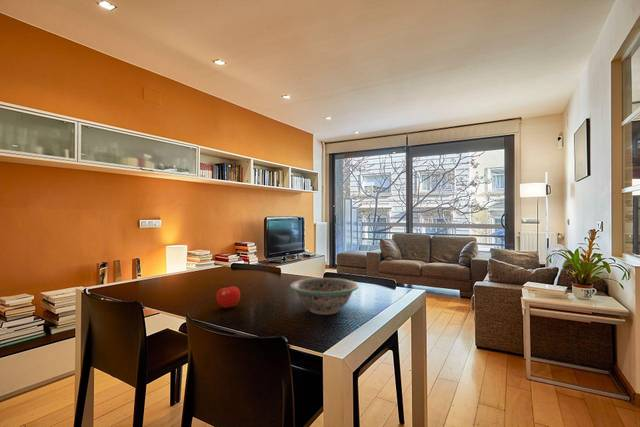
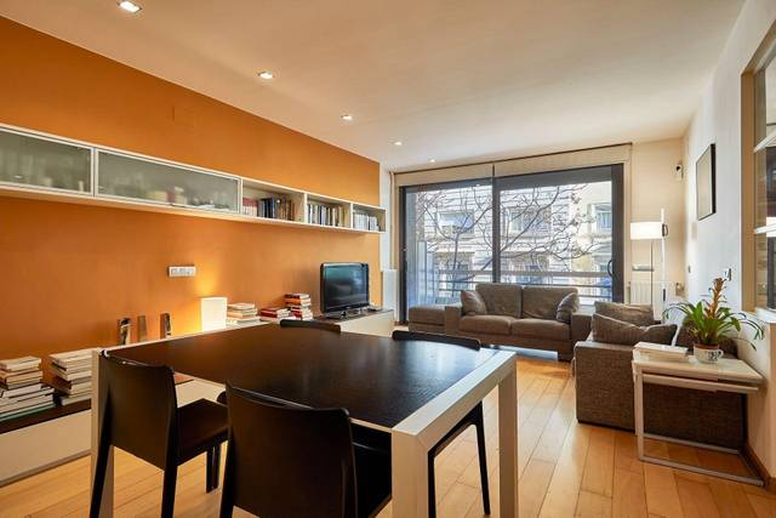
- fruit (228, 295)
- decorative bowl (324, 297)
